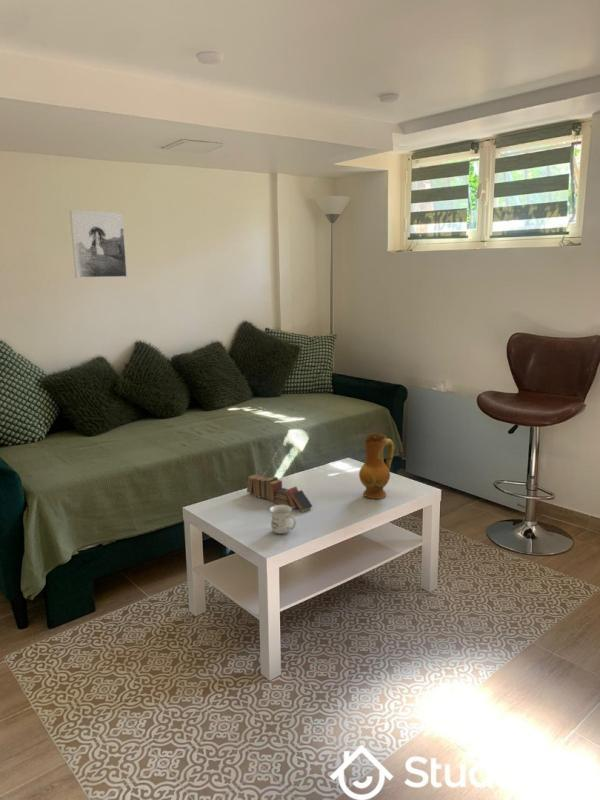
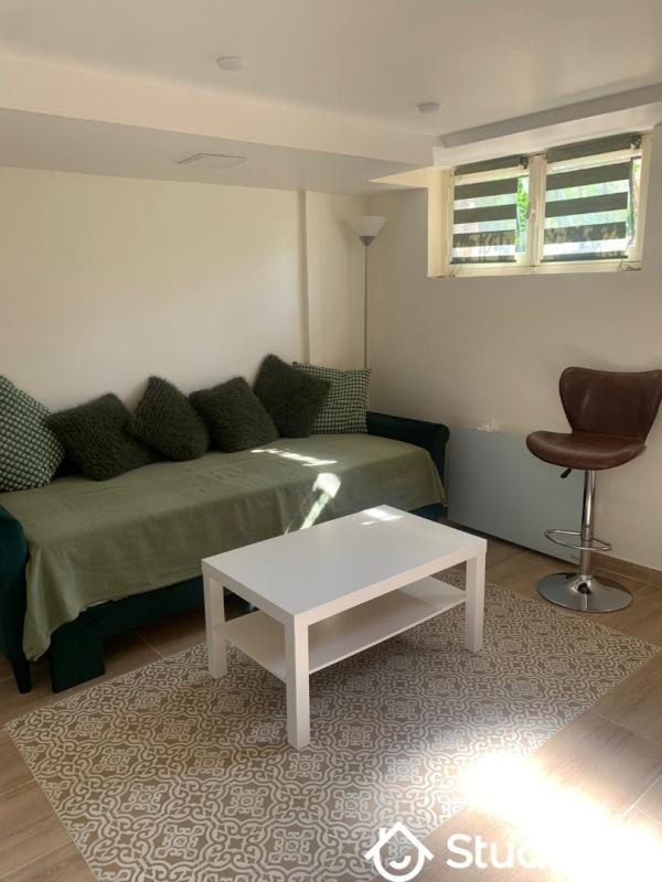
- mug (284, 521)
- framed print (99, 244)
- book (278, 491)
- ceramic jug (376, 465)
